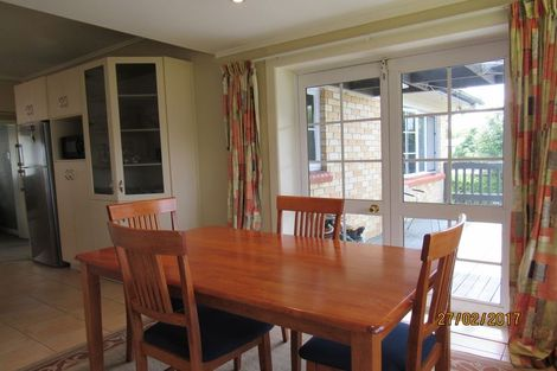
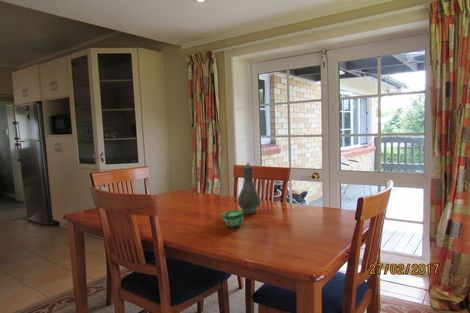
+ cup (231, 219)
+ vase (248, 187)
